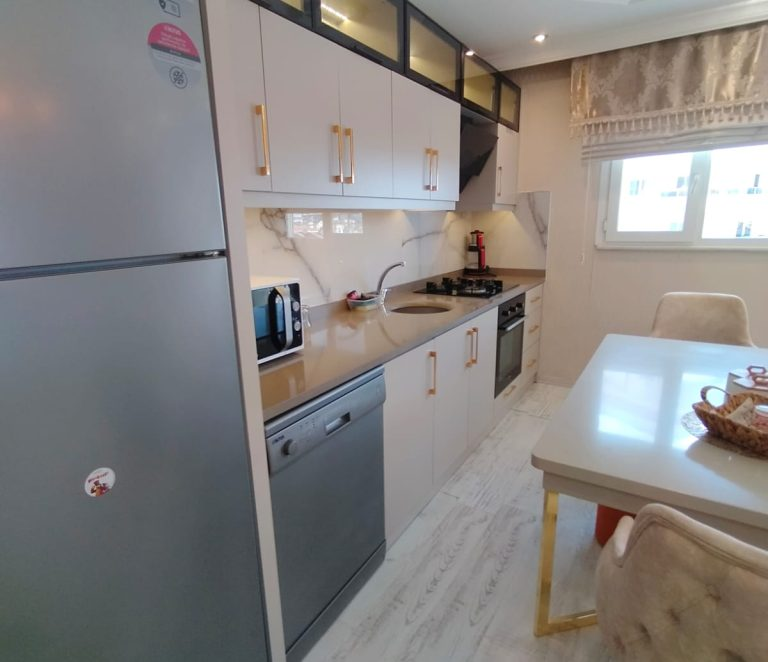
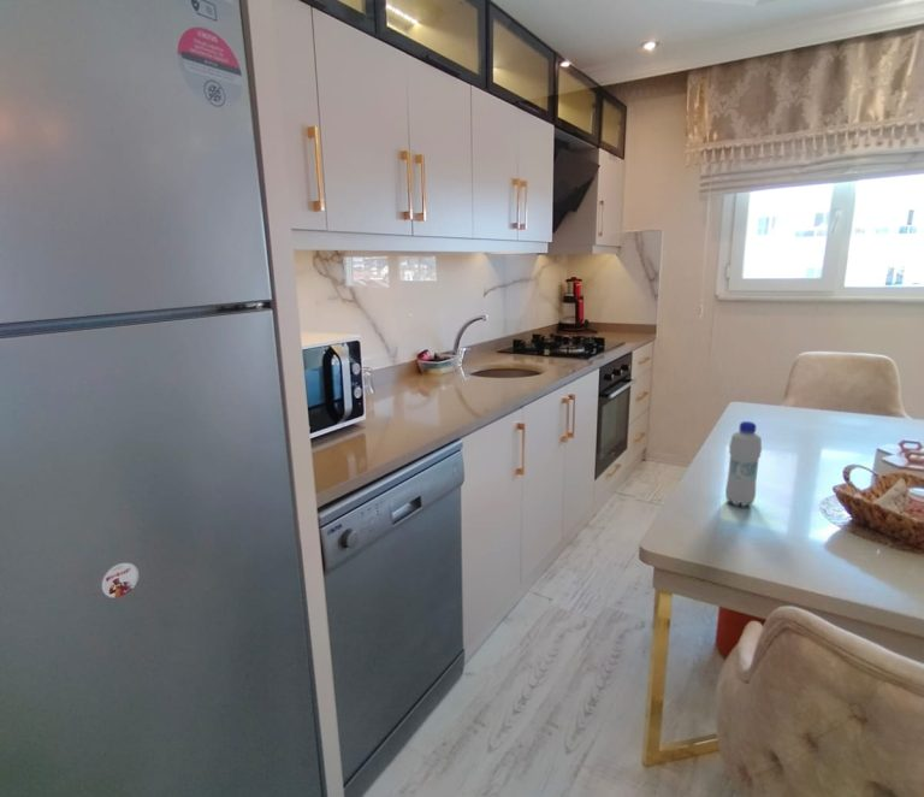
+ bottle (744, 462)
